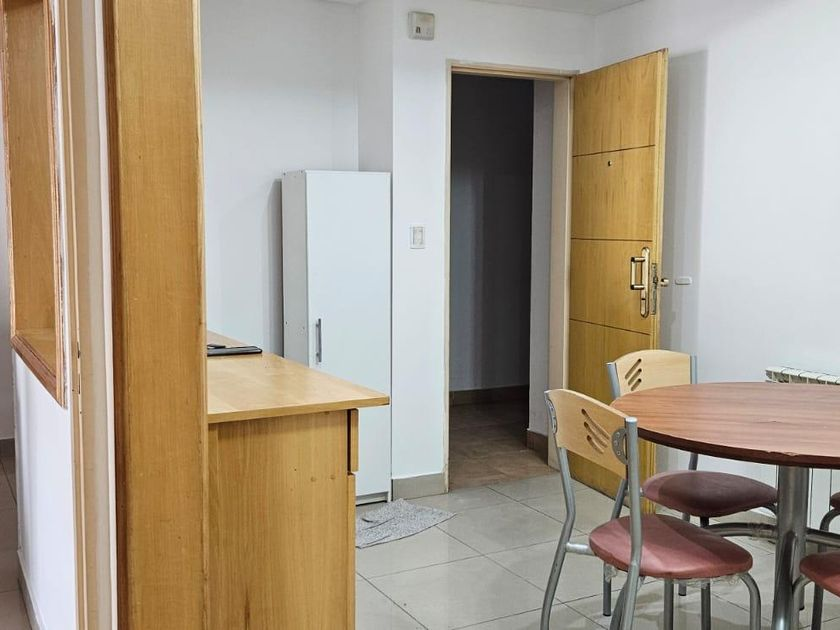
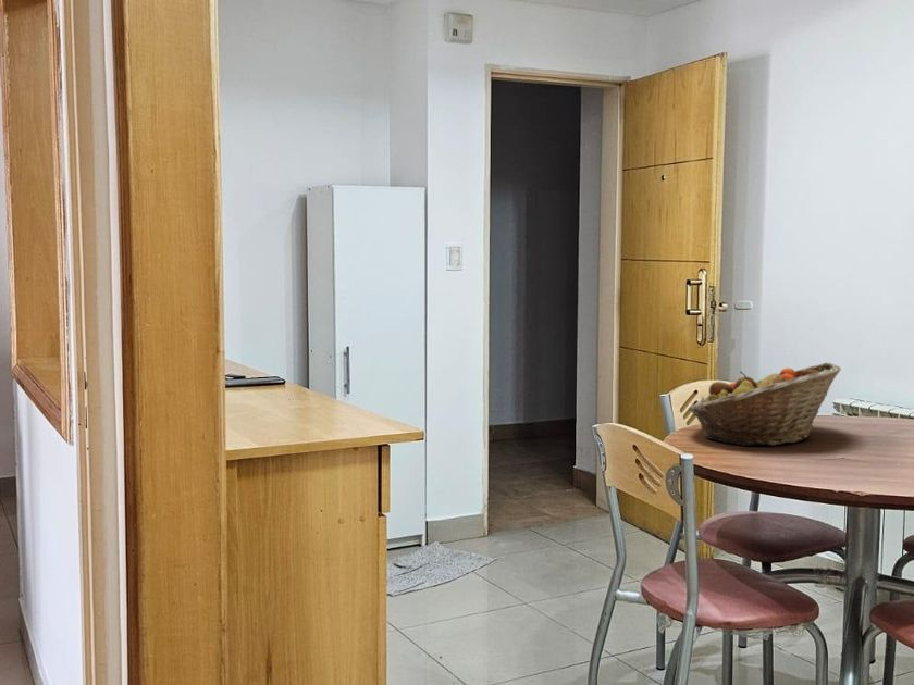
+ fruit basket (764, 399)
